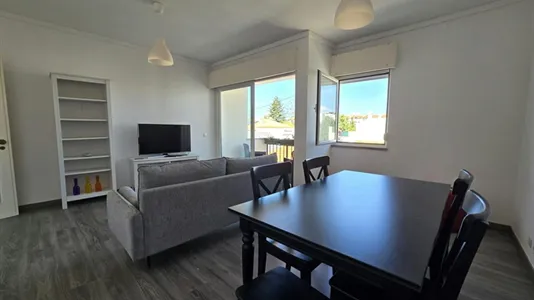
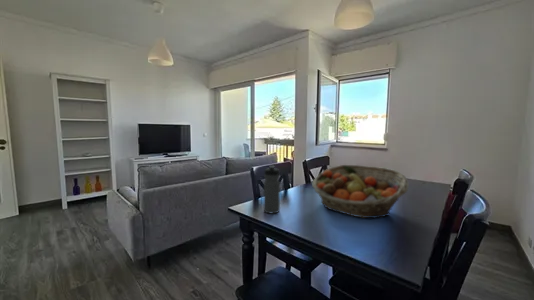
+ fruit basket (356, 188)
+ water bottle (271, 188)
